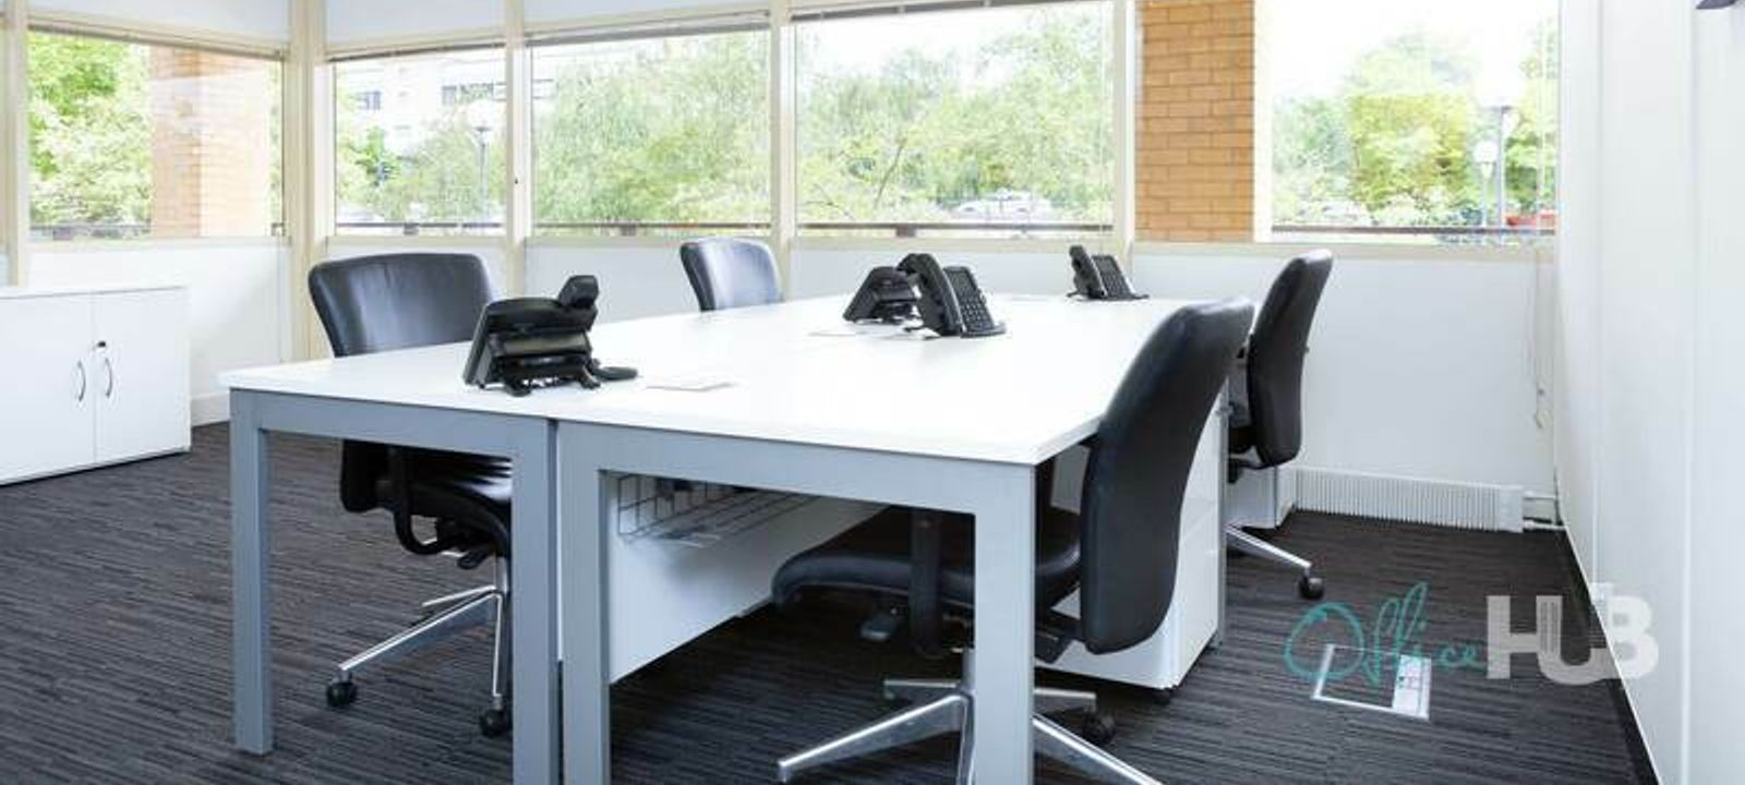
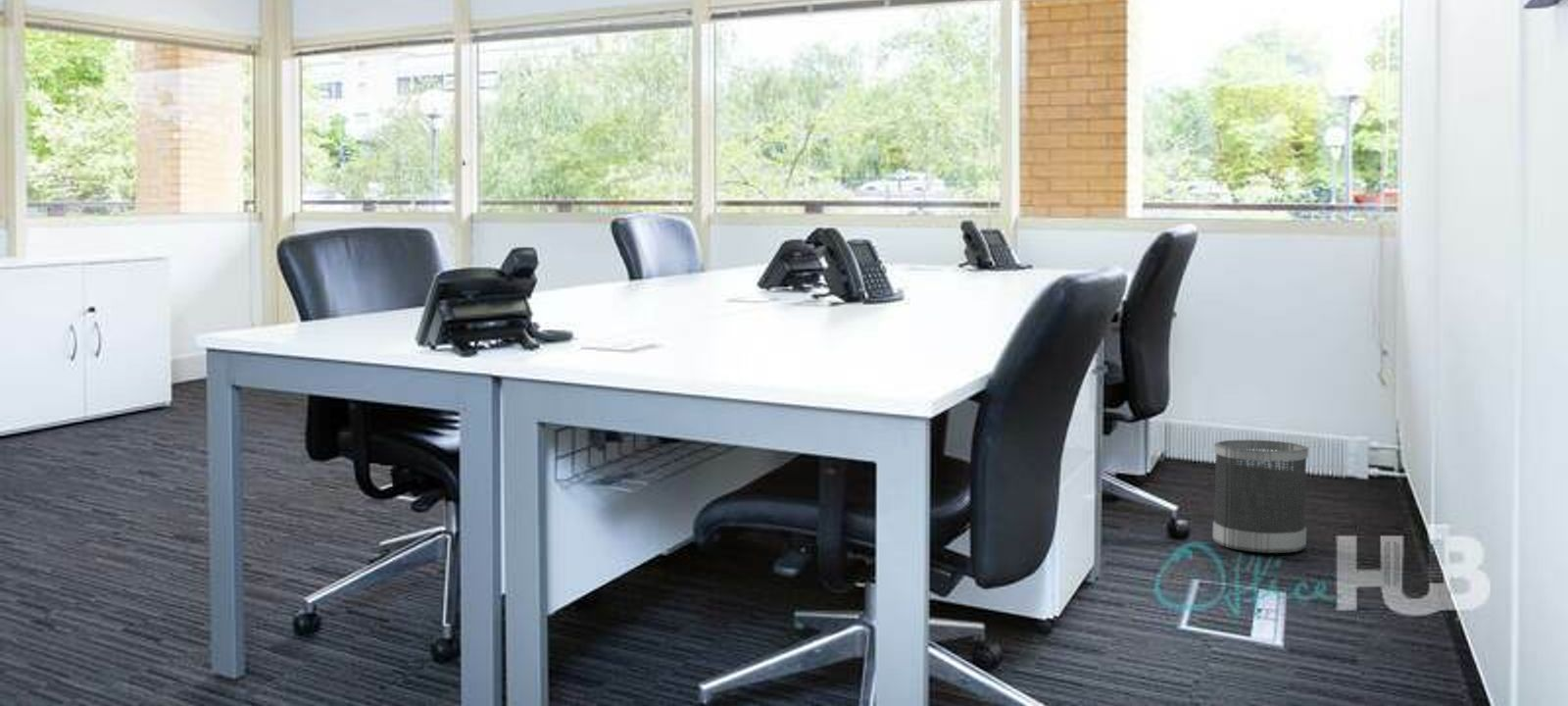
+ wastebasket (1259, 494)
